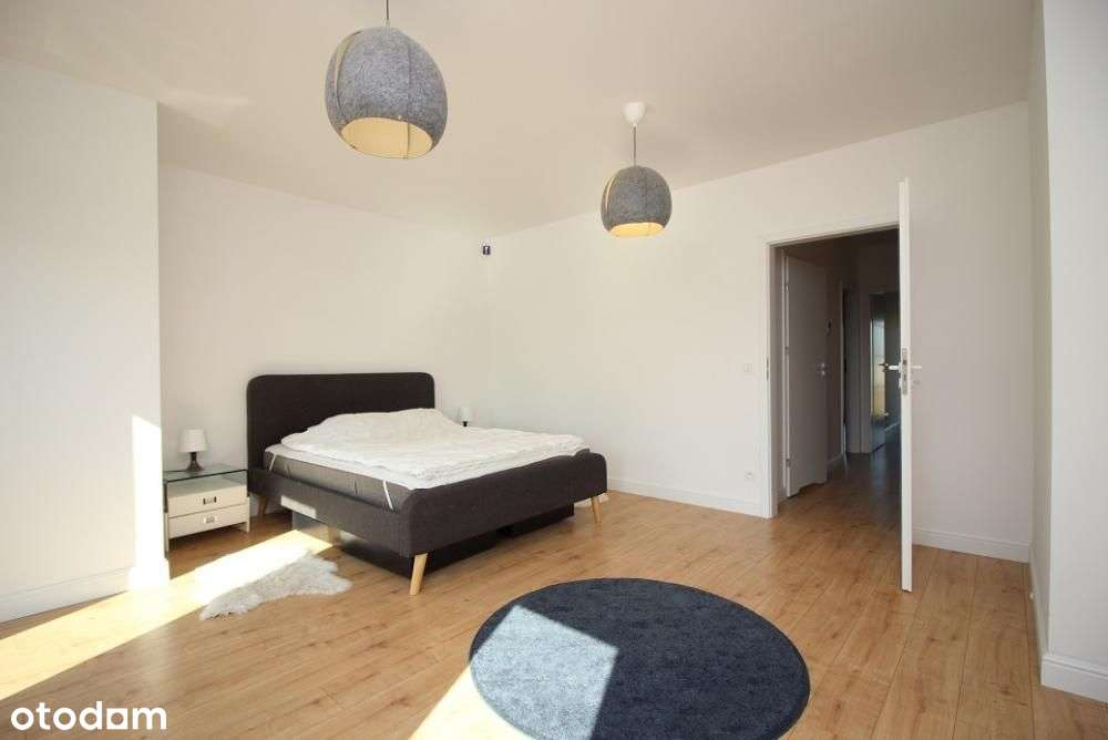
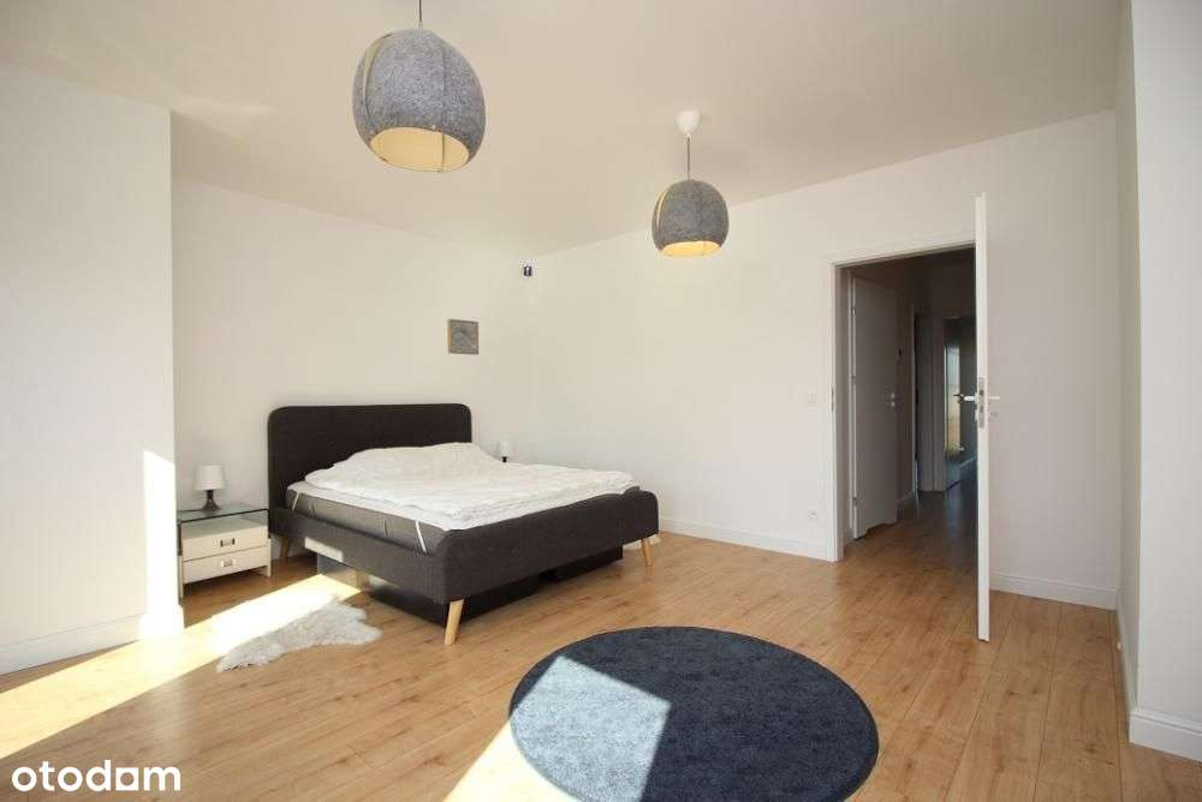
+ wall art (463, 336)
